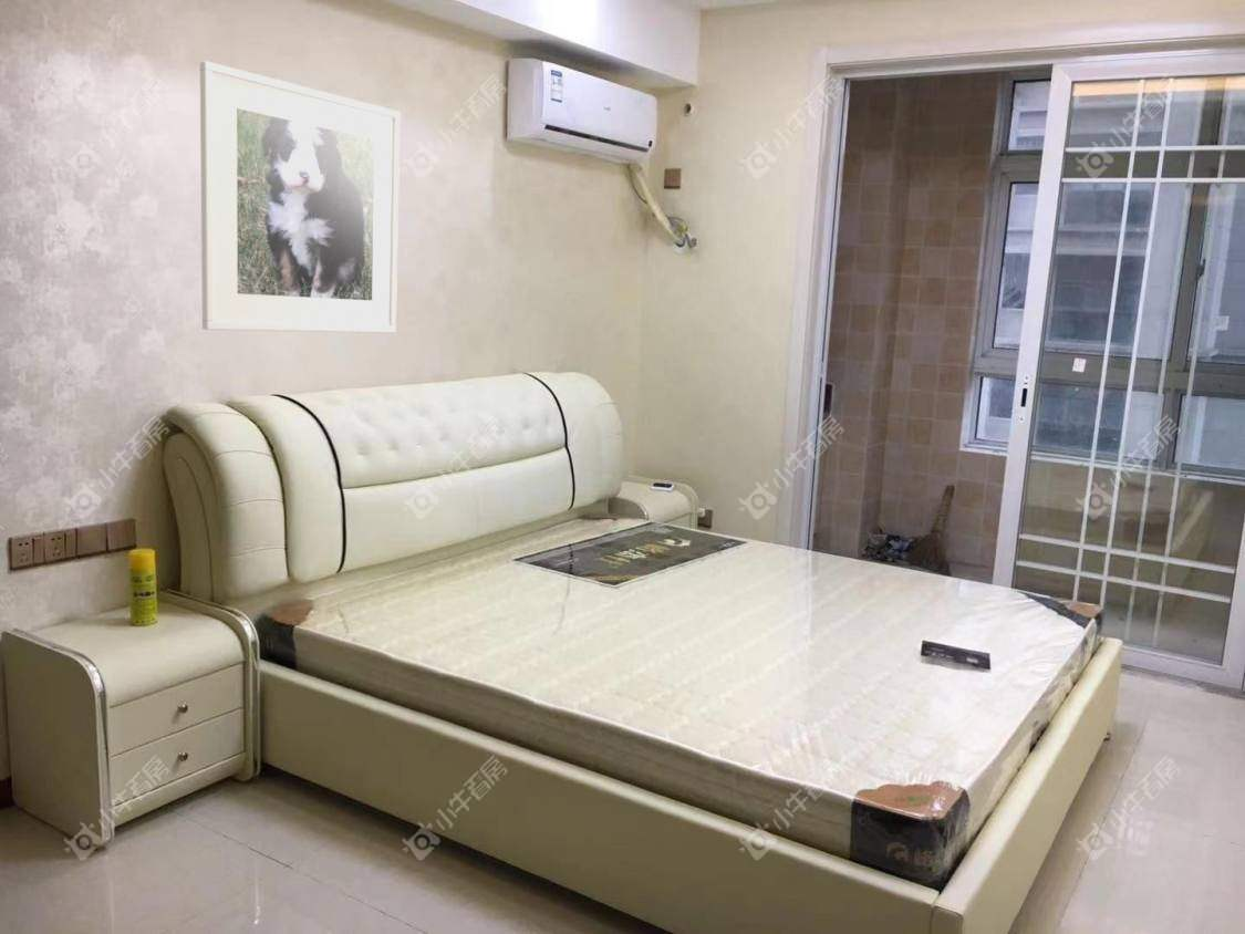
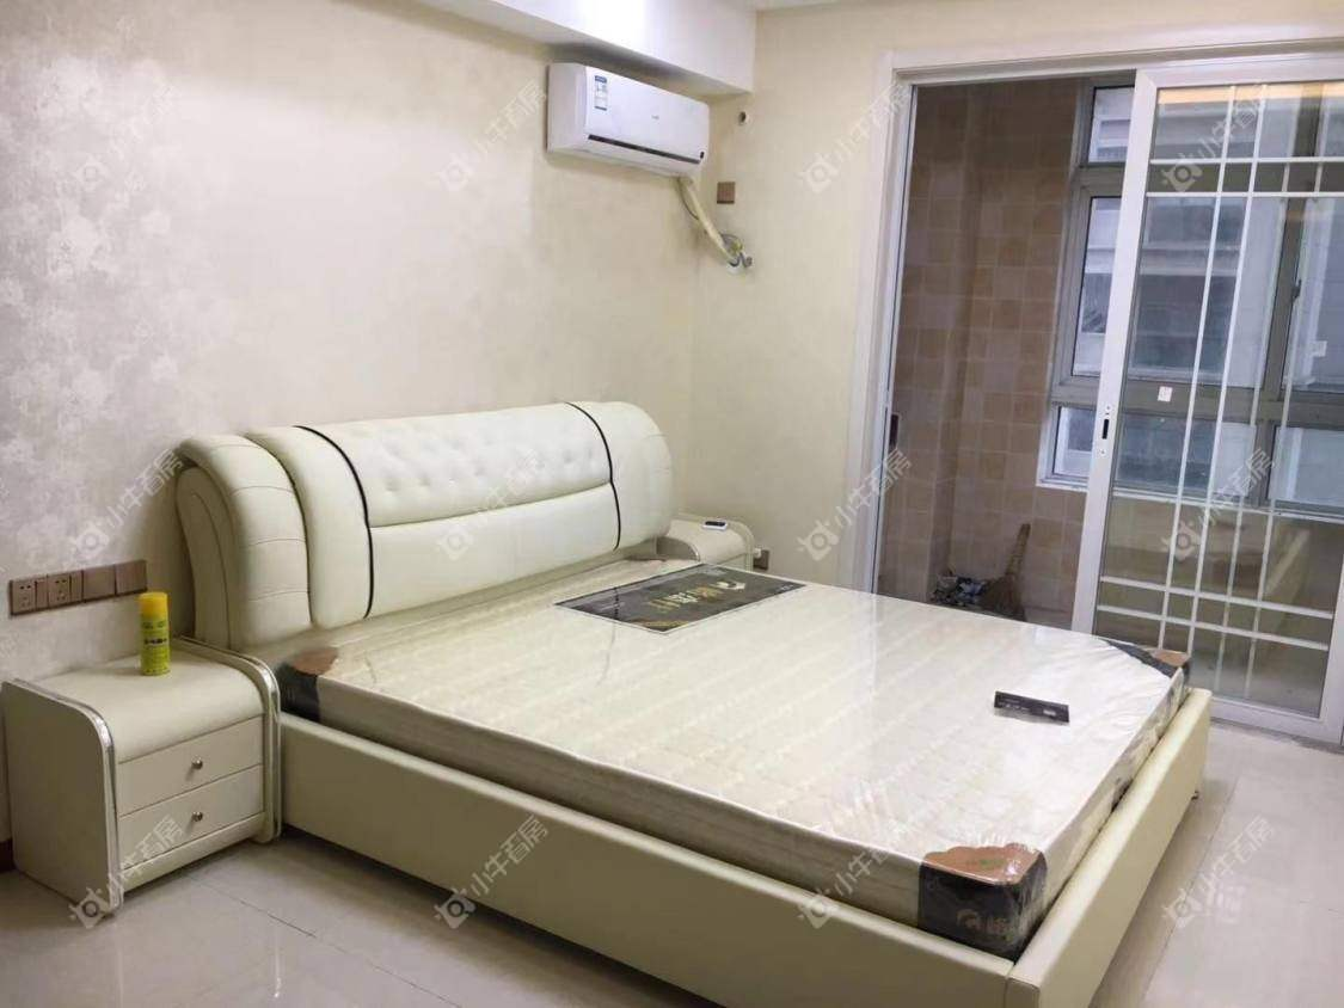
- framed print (309, 211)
